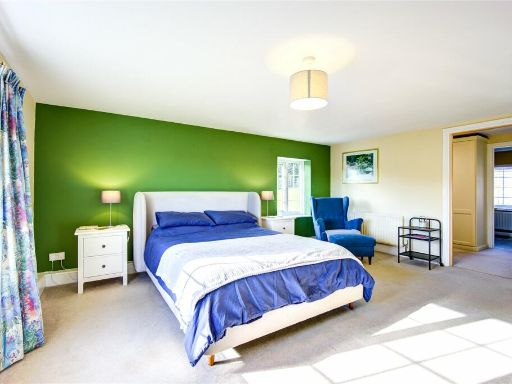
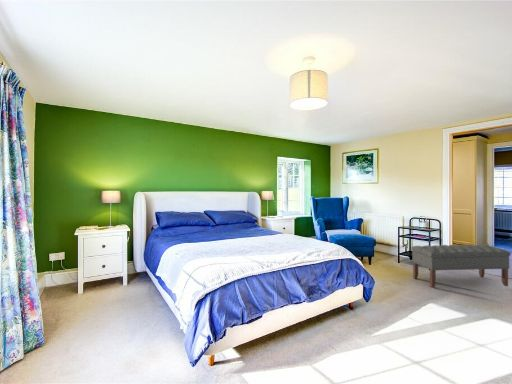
+ bench (458, 264)
